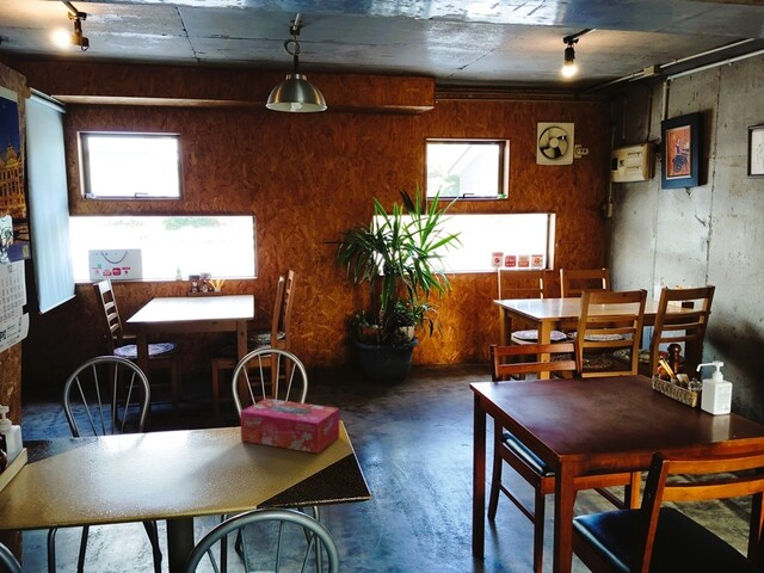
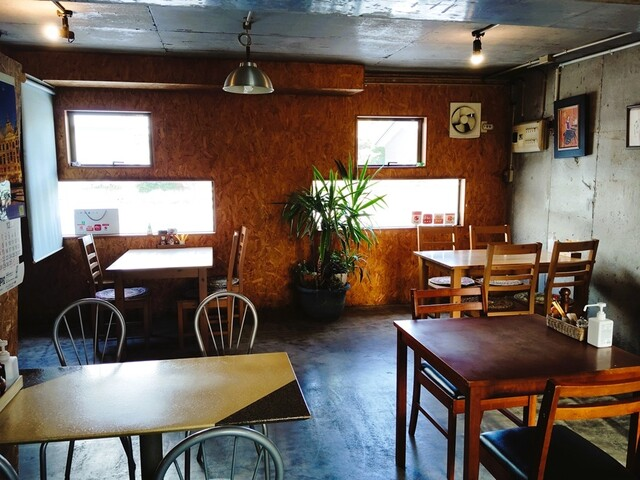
- tissue box (290, 424)
